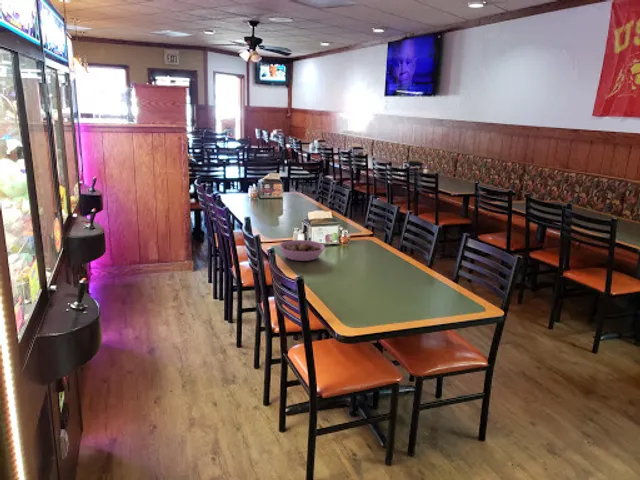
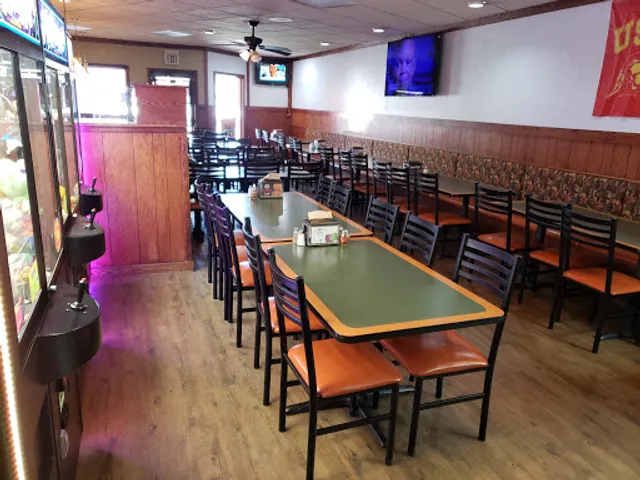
- bowl (301, 249)
